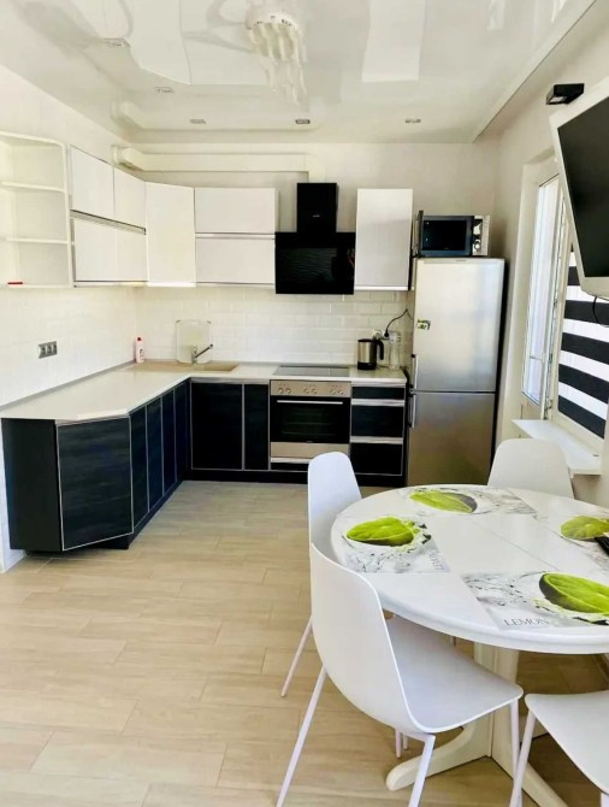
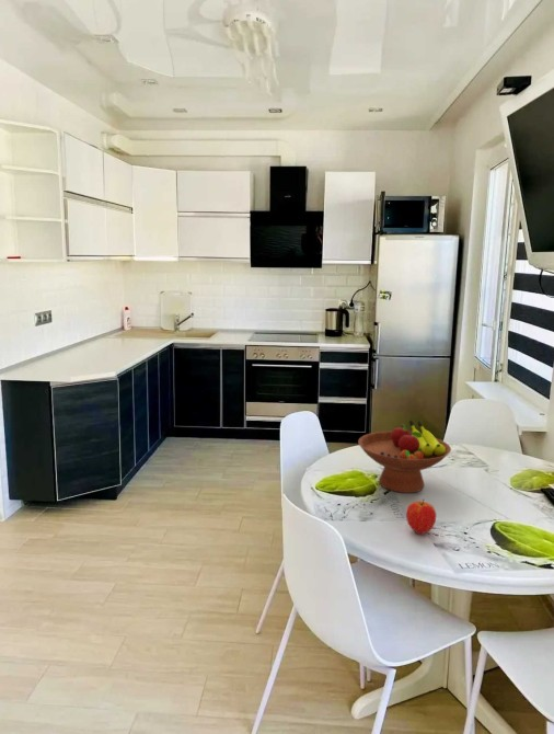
+ apple (420, 515)
+ fruit bowl (403, 457)
